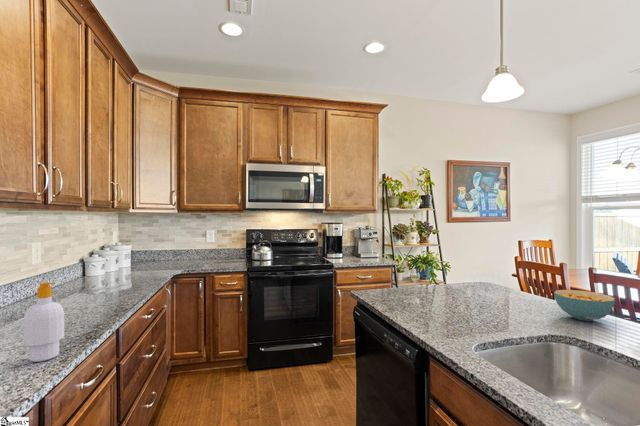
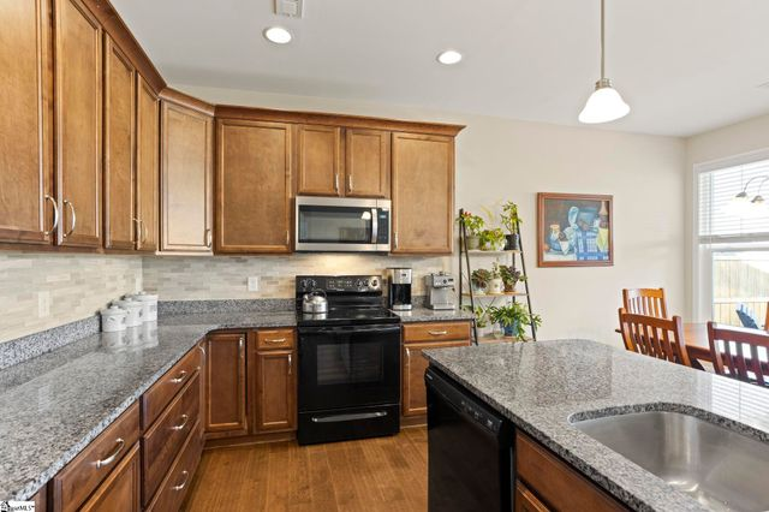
- soap bottle (44, 320)
- cereal bowl (583, 307)
